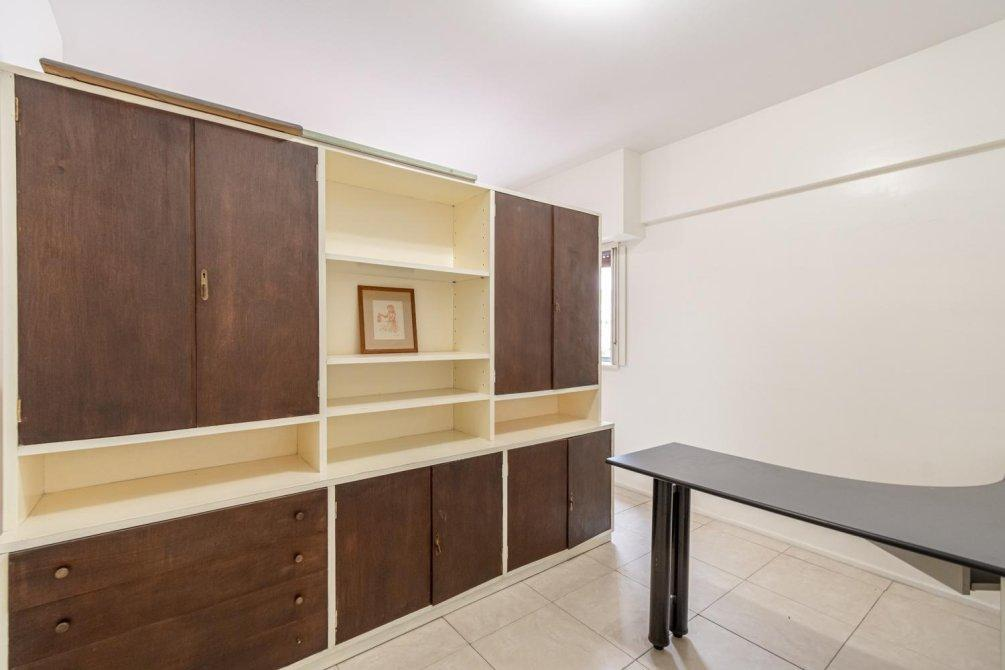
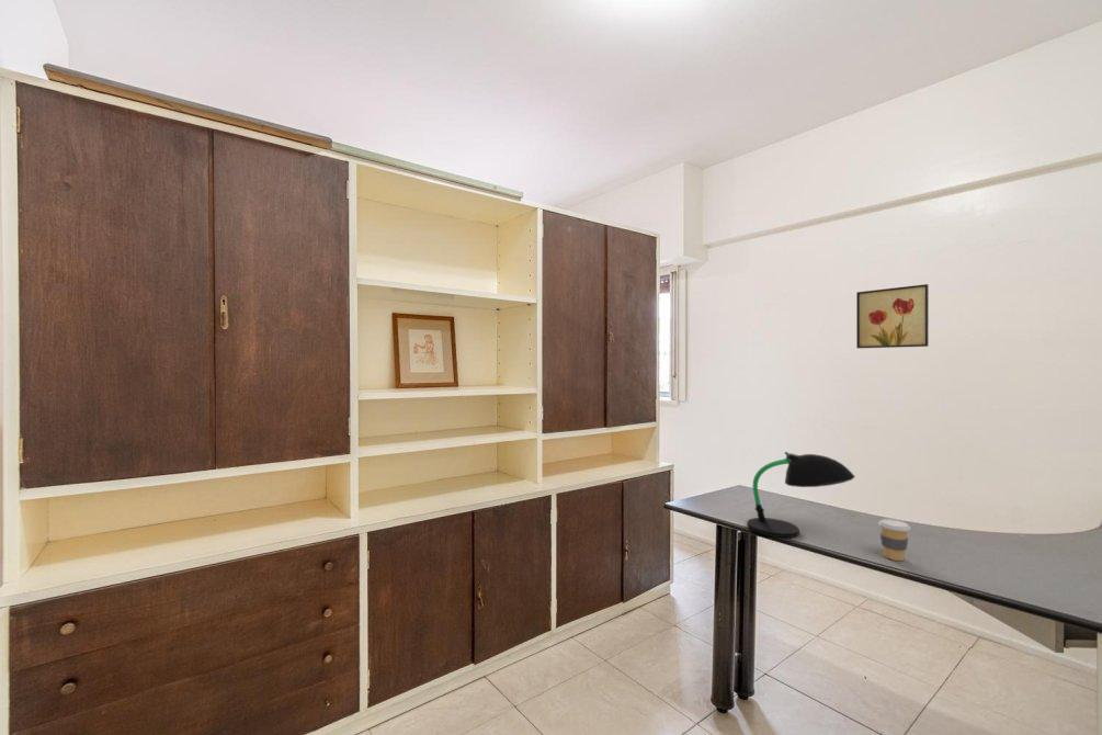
+ wall art (890, 317)
+ coffee cup (894, 540)
+ desk lamp (798, 486)
